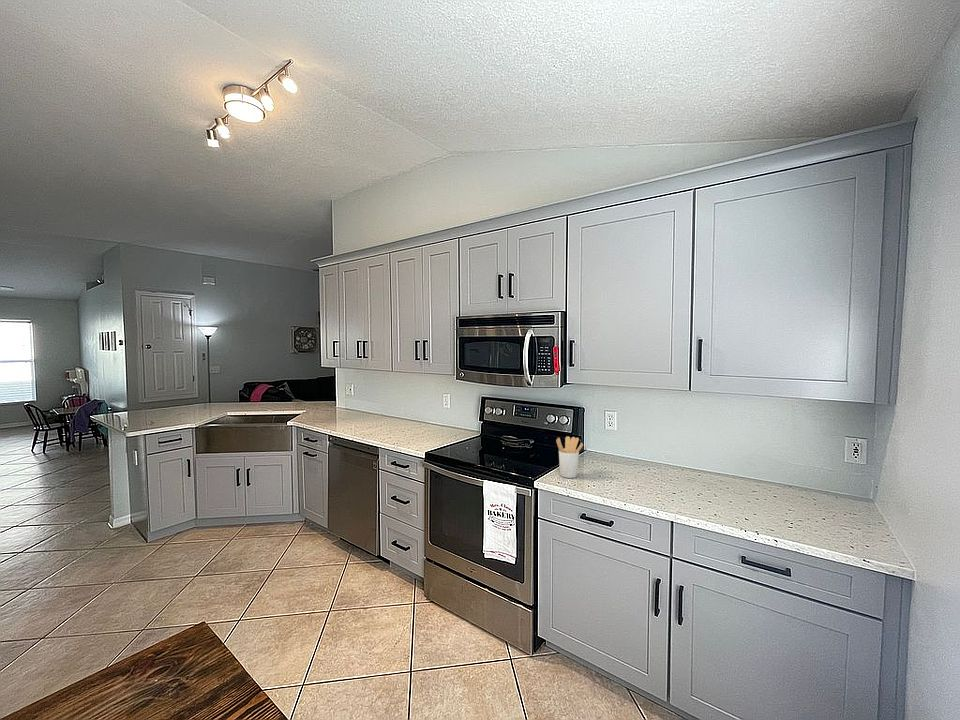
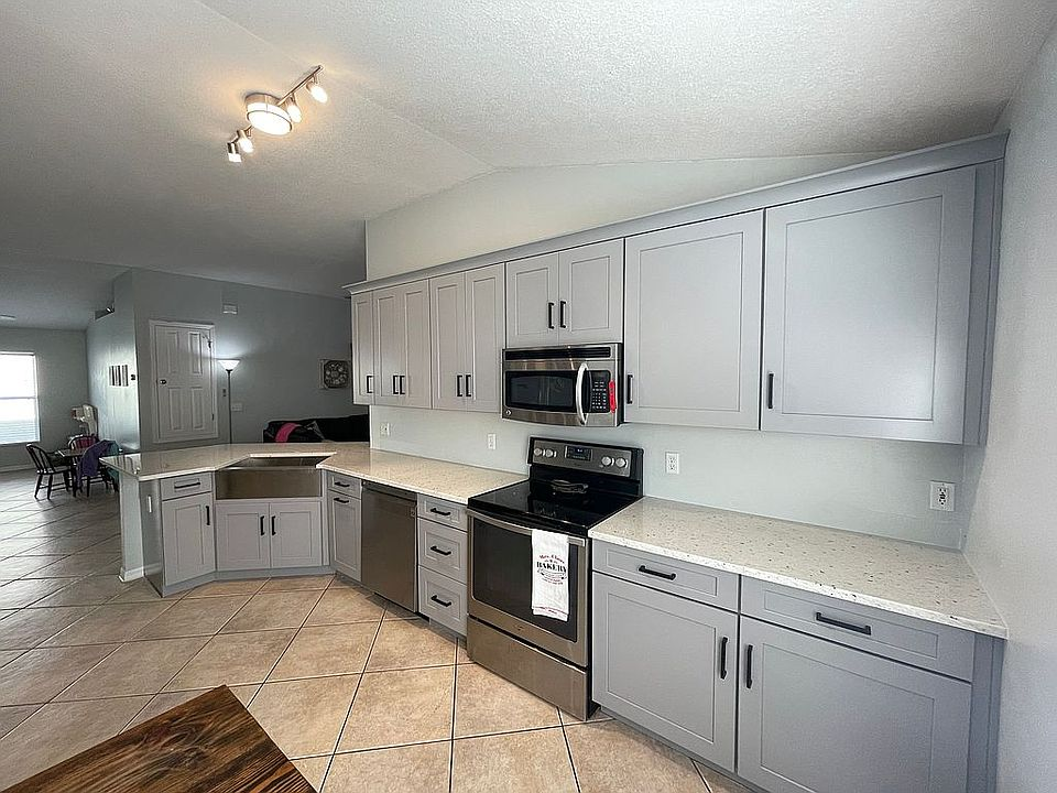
- utensil holder (569, 455)
